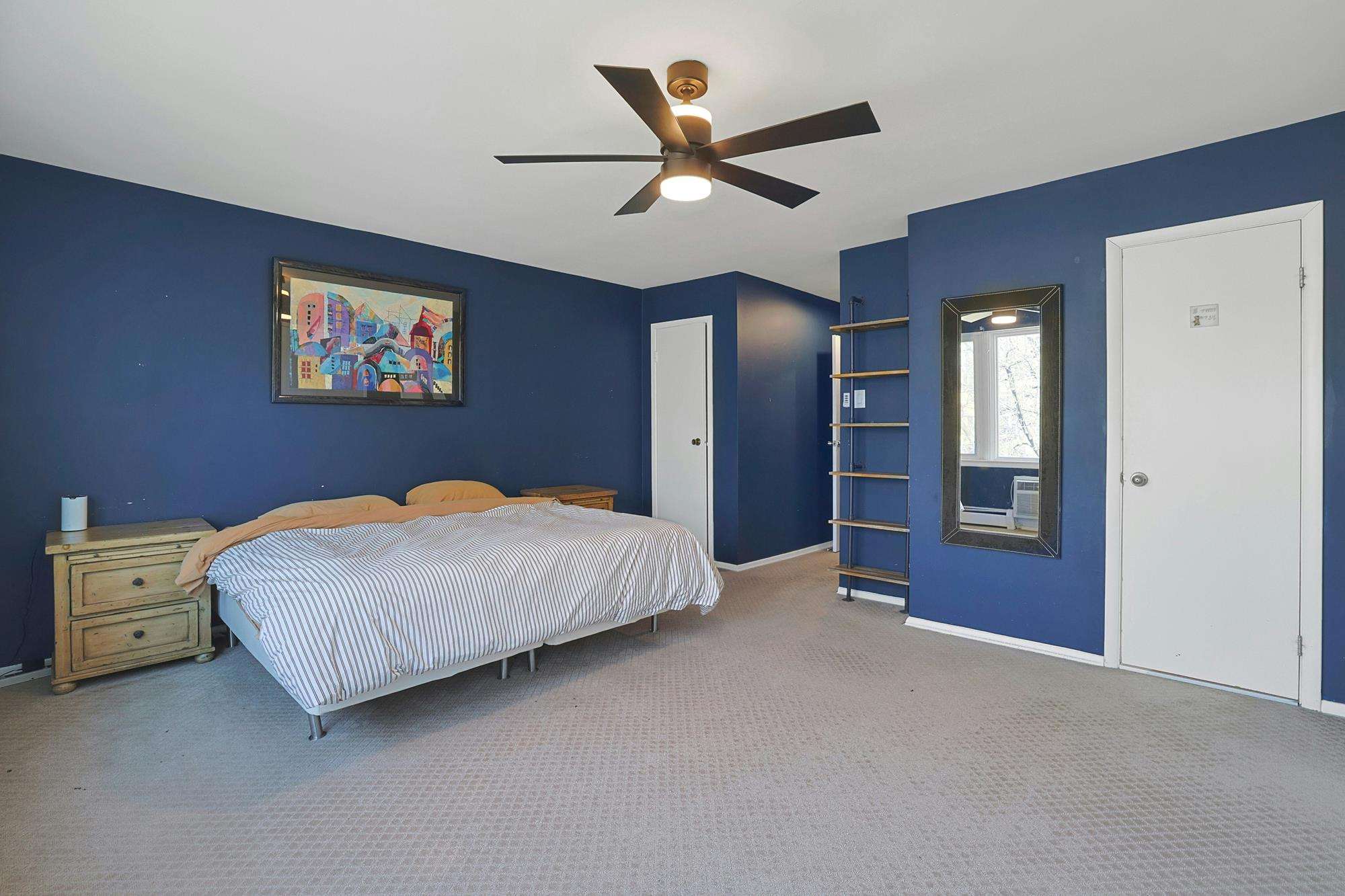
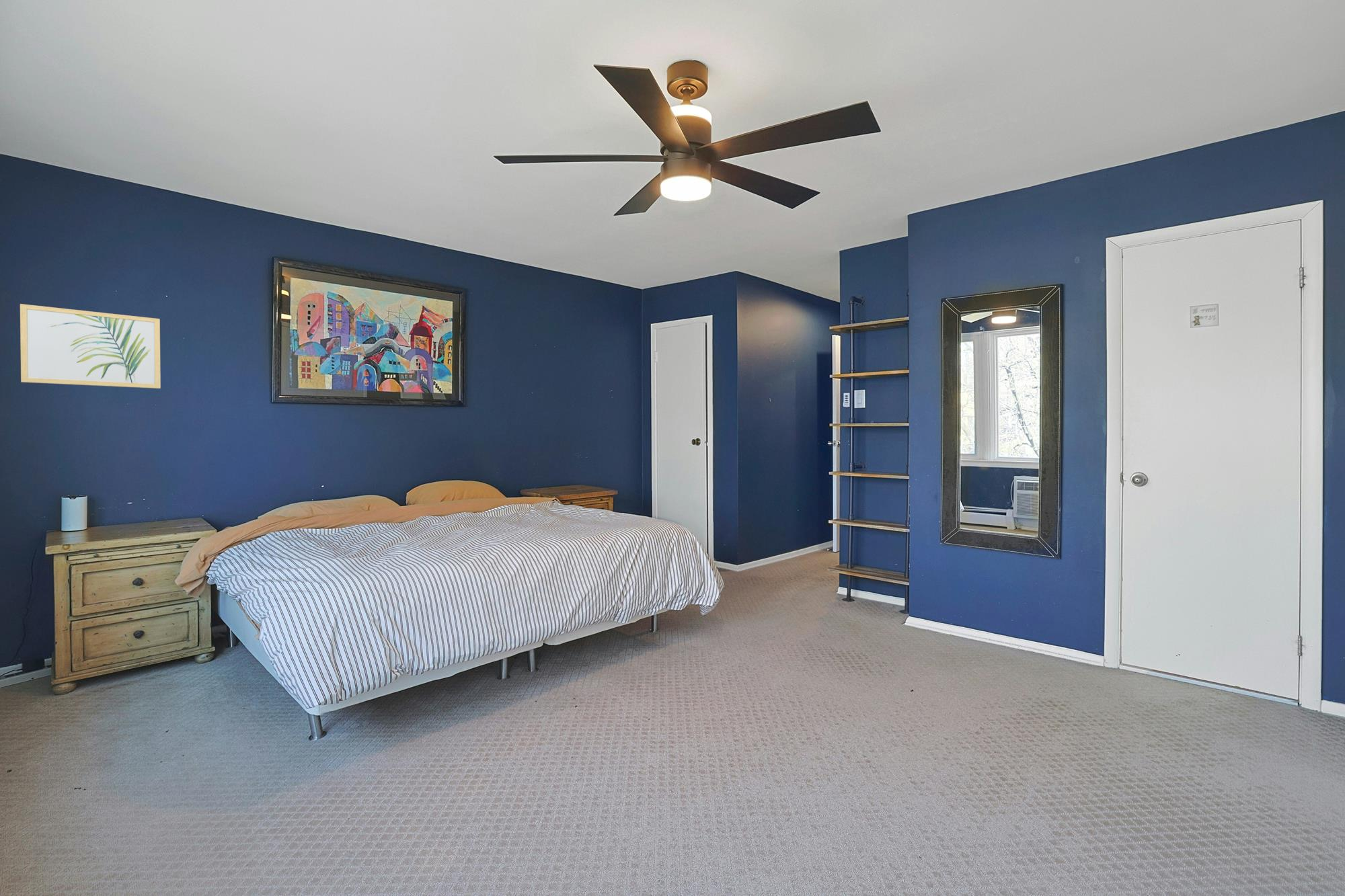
+ wall art (94, 349)
